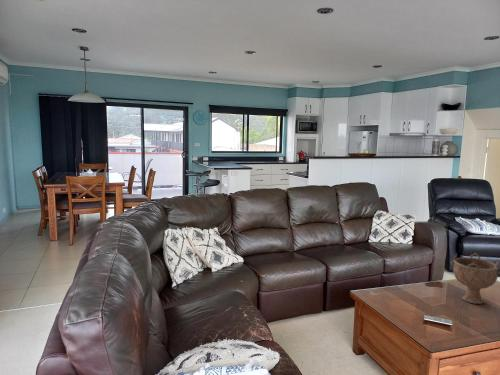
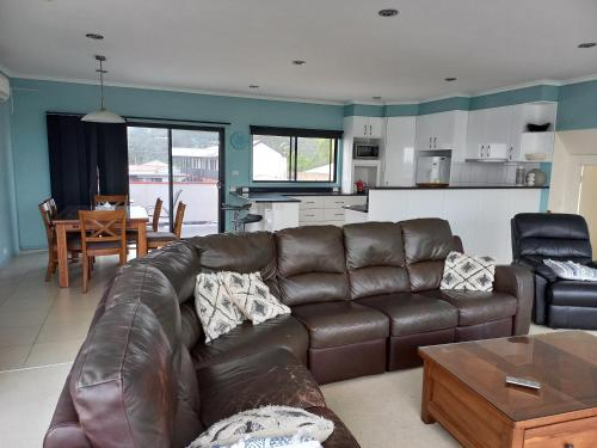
- decorative bowl (473, 278)
